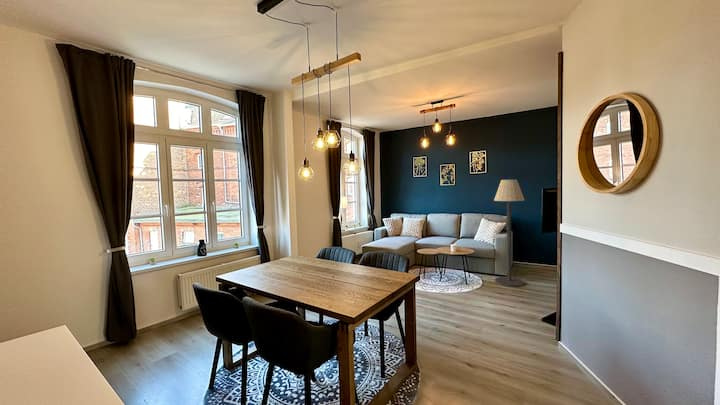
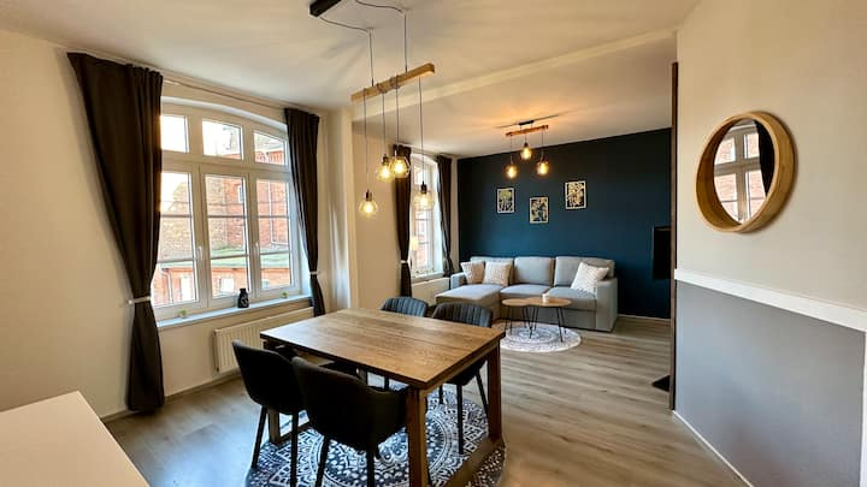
- floor lamp (509, 231)
